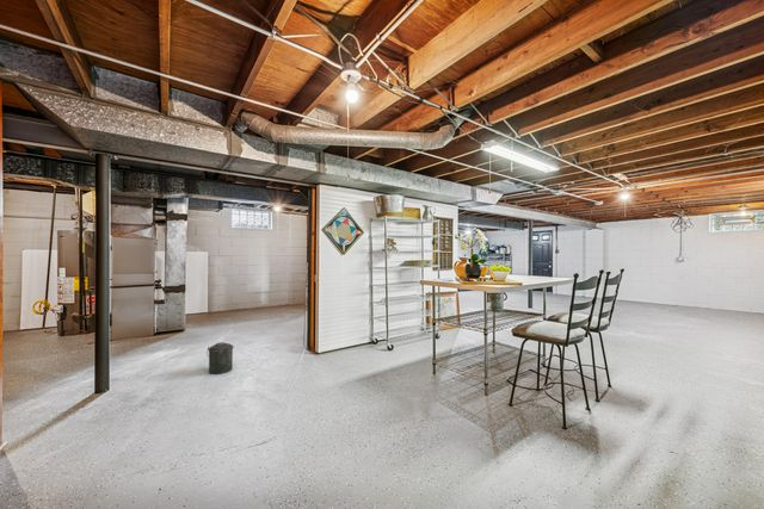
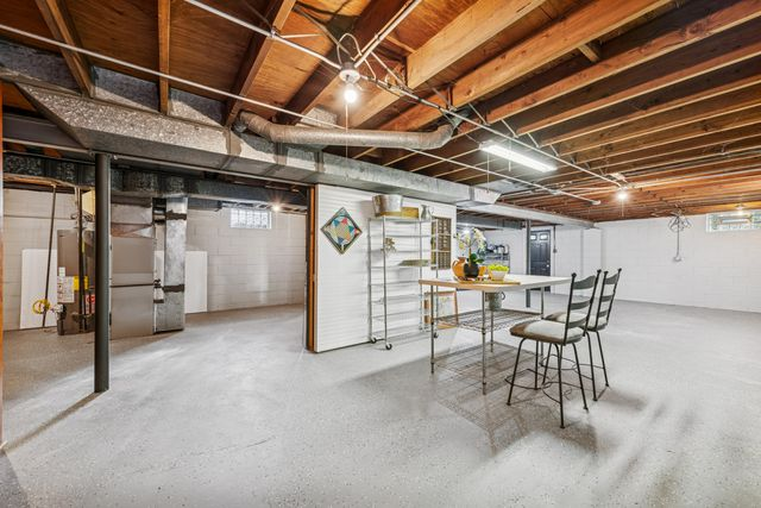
- canister (220, 356)
